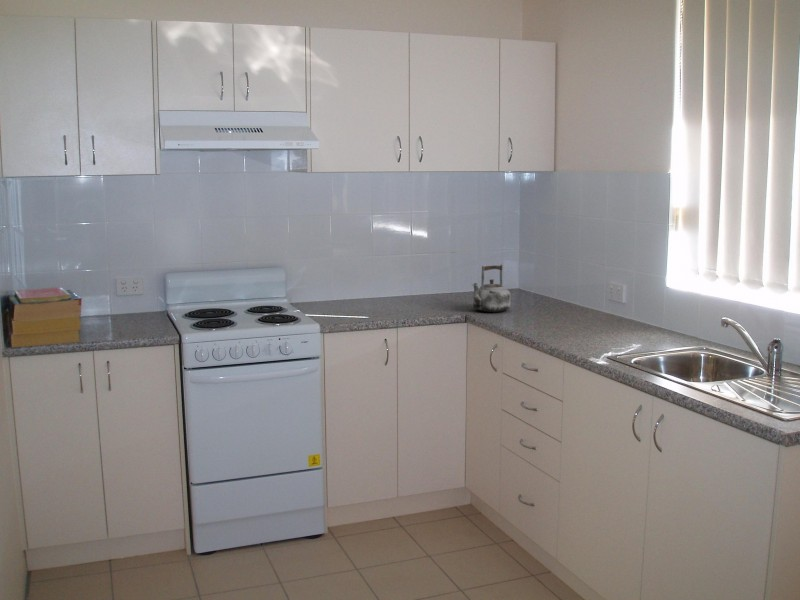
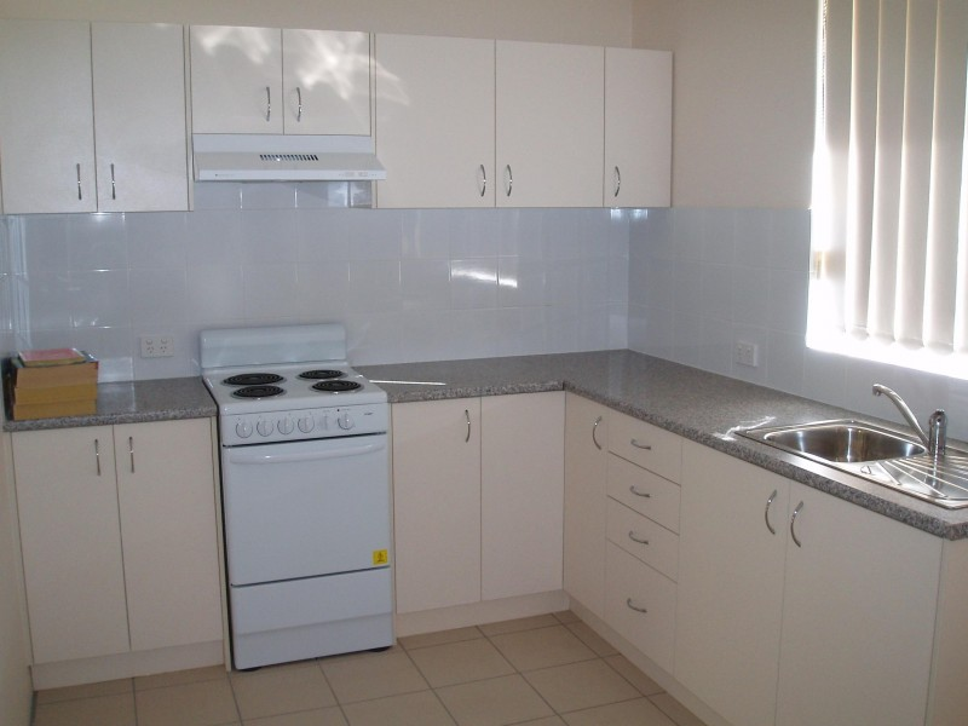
- kettle (488, 288)
